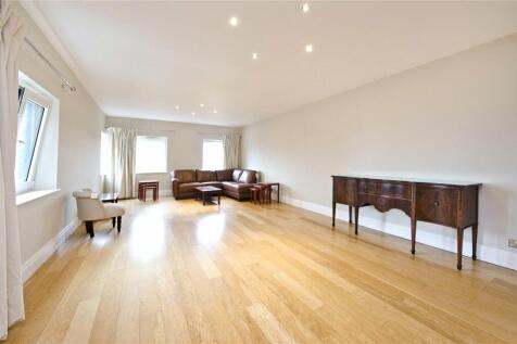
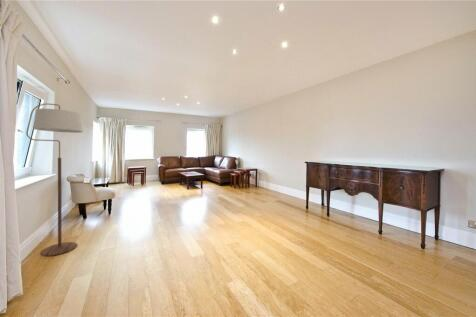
+ floor lamp (58, 177)
